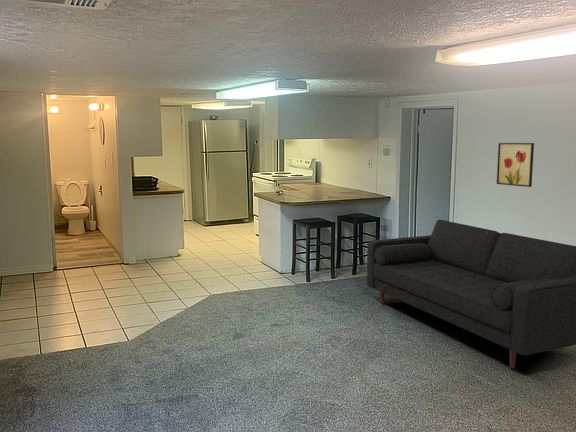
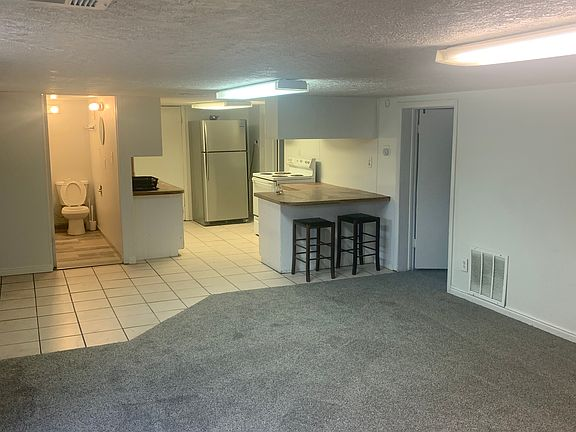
- wall art (515, 164)
- sofa (474, 279)
